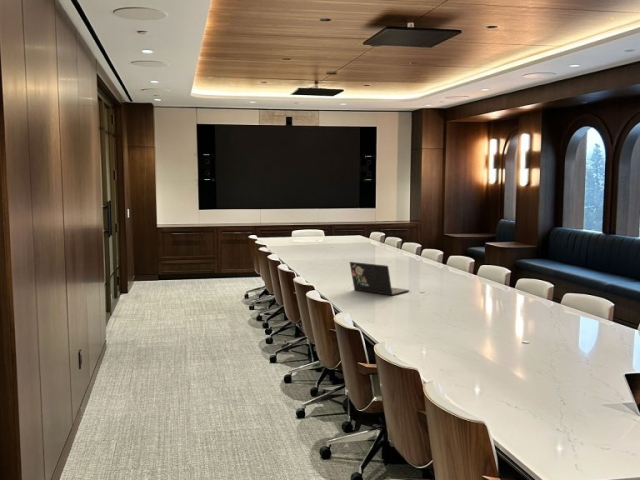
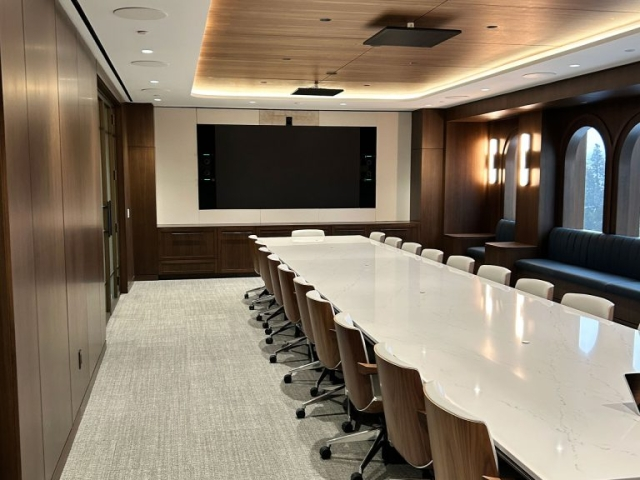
- laptop (379, 276)
